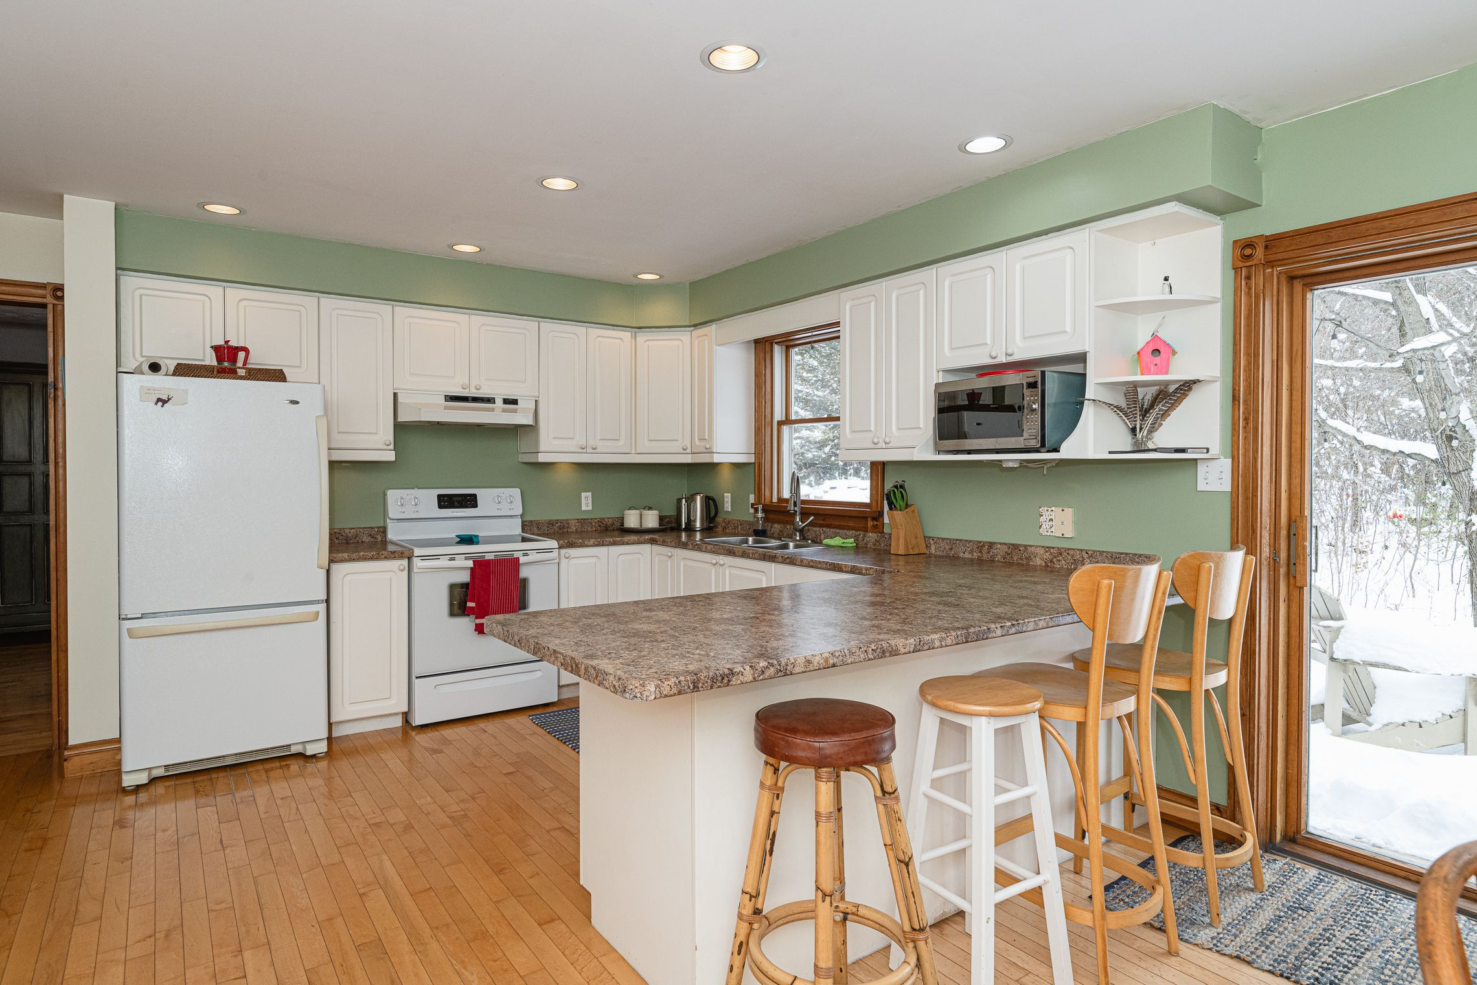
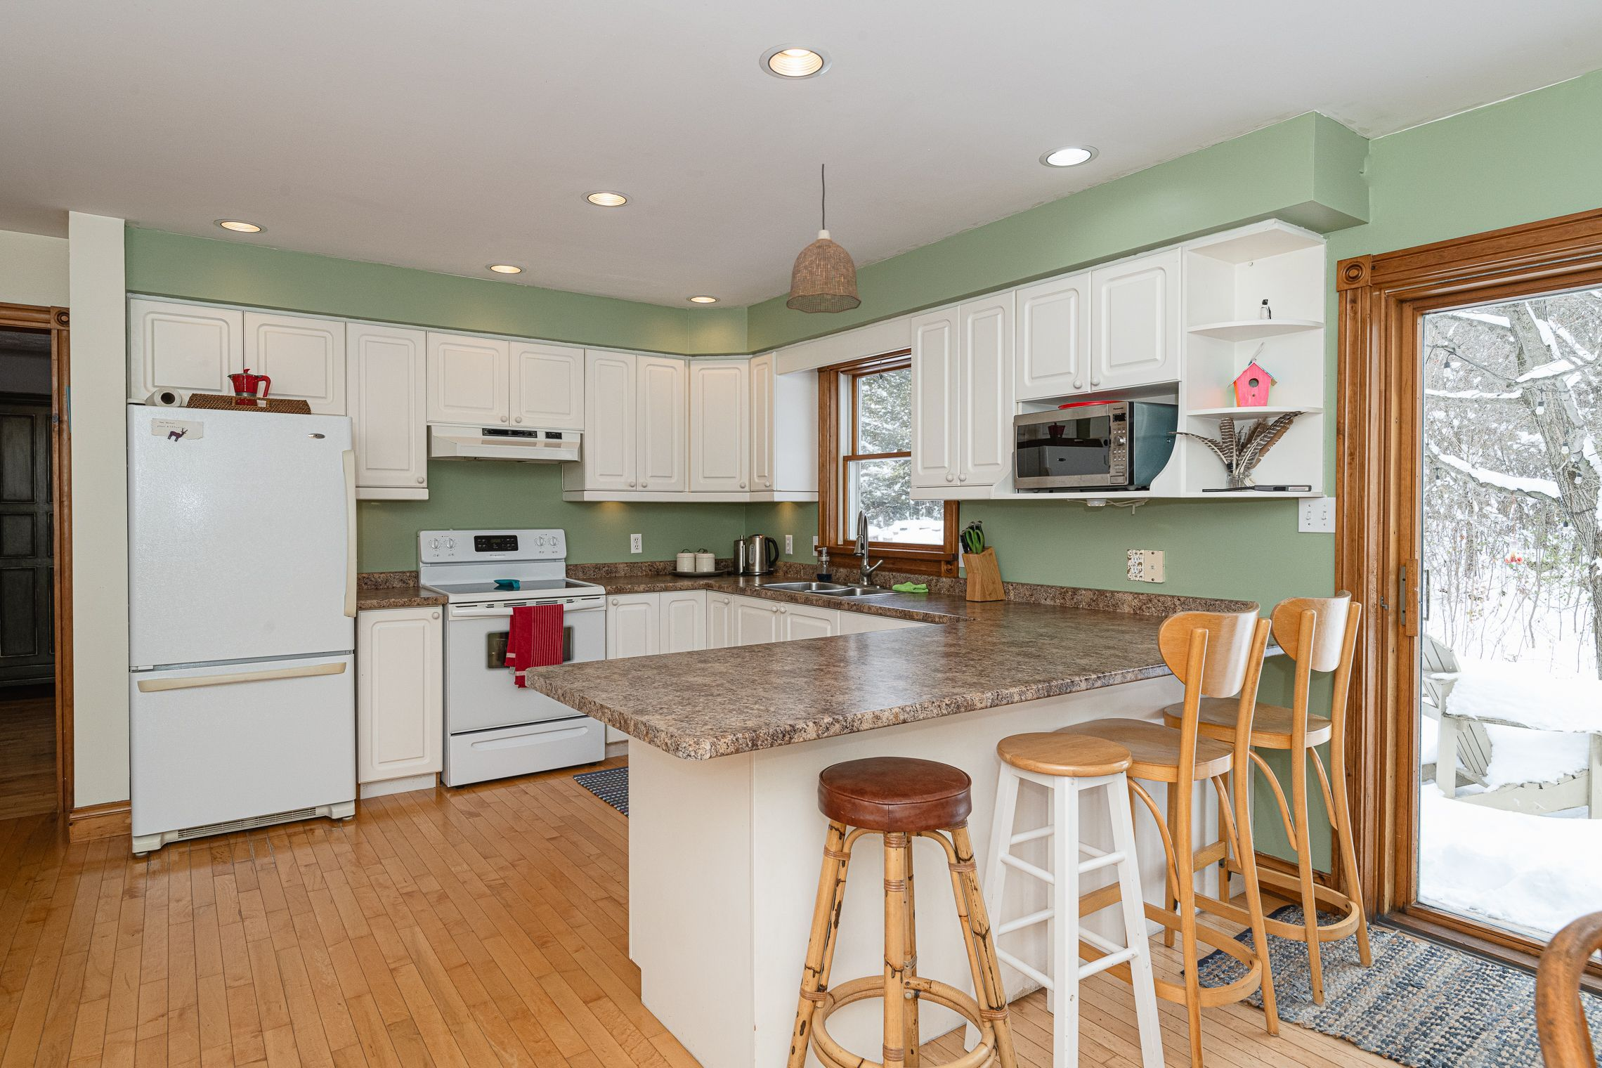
+ pendant lamp (822, 234)
